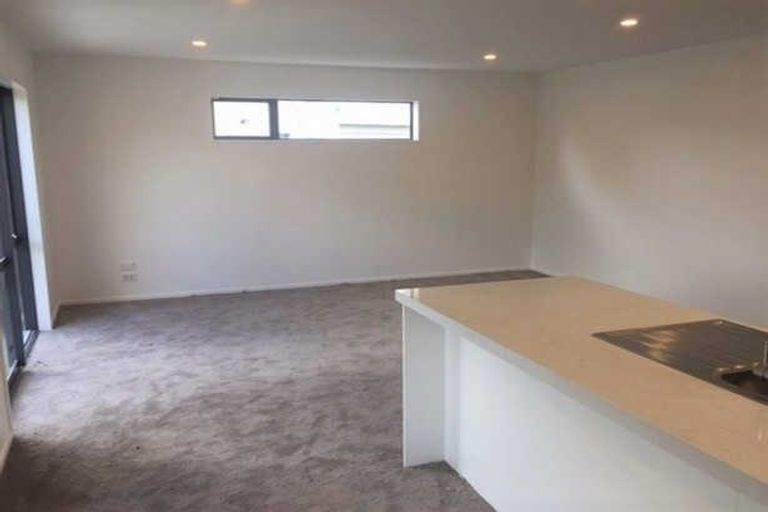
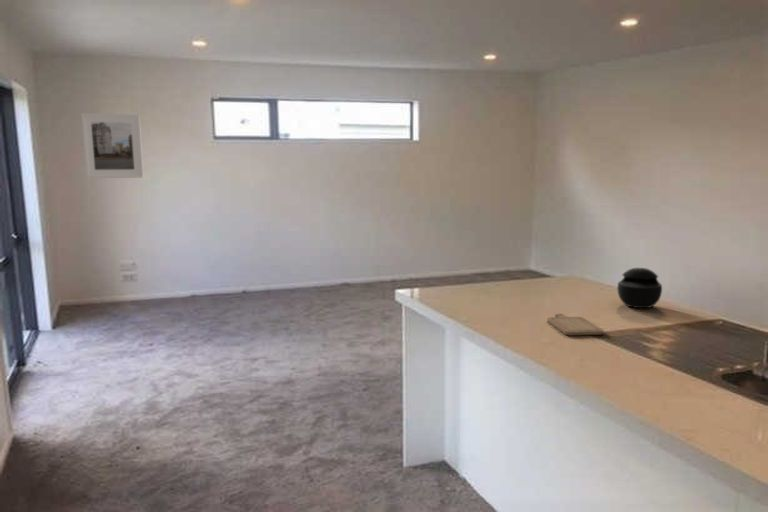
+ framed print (113, 146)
+ speaker (639, 286)
+ chopping board (571, 323)
